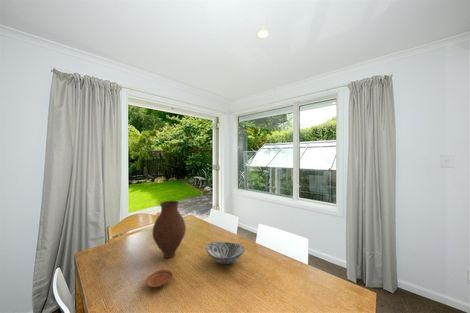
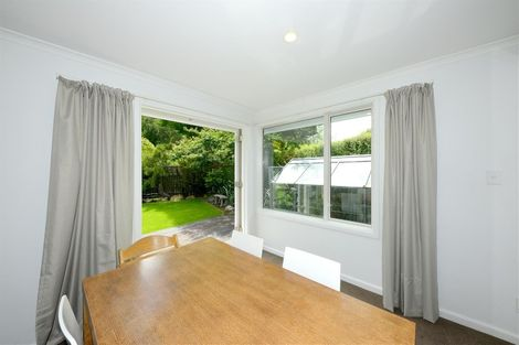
- vase (169, 228)
- decorative bowl (225, 253)
- plate (159, 279)
